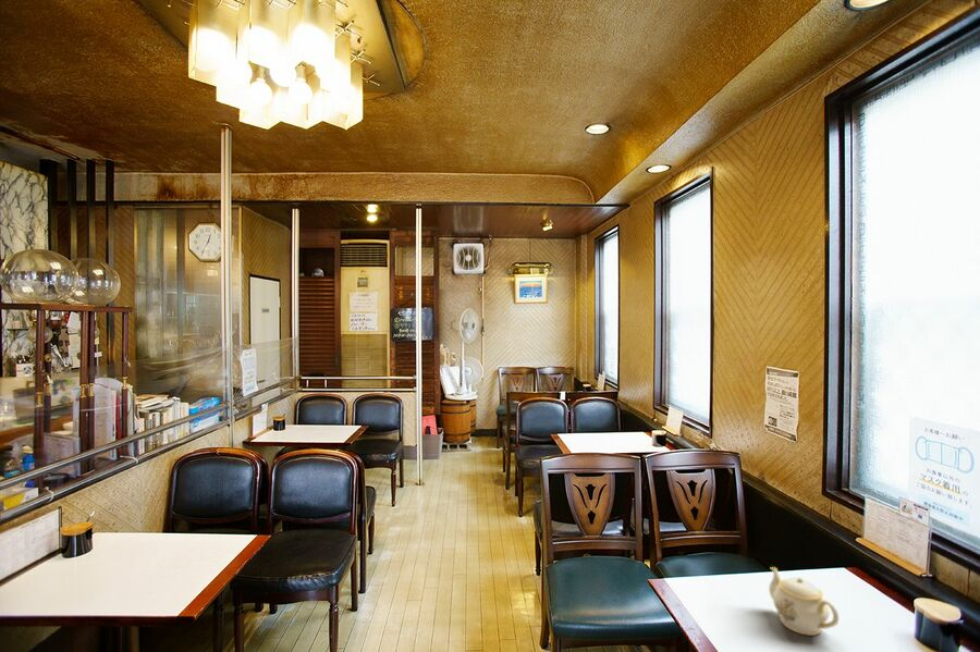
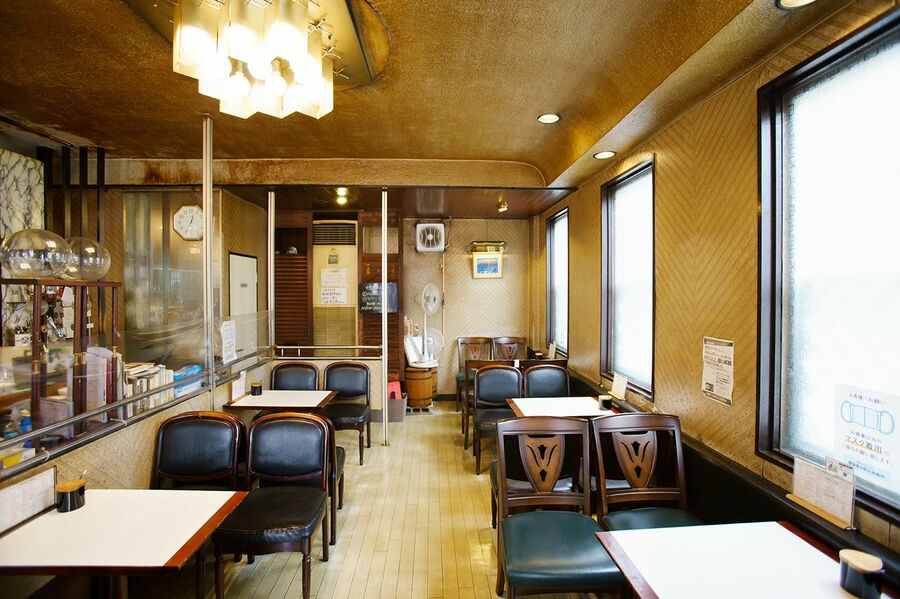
- teapot (801, 602)
